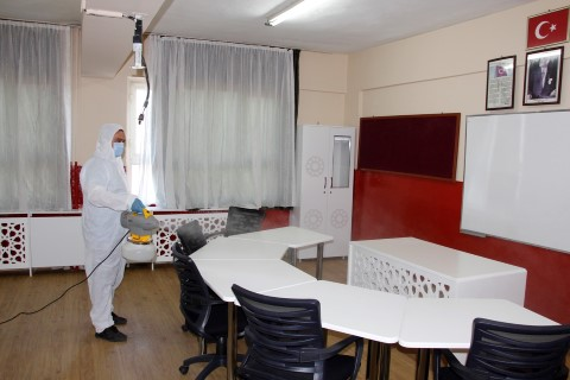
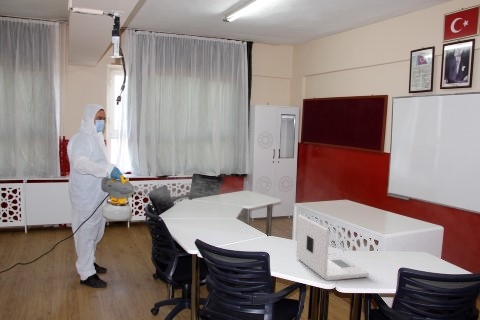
+ laptop (328, 242)
